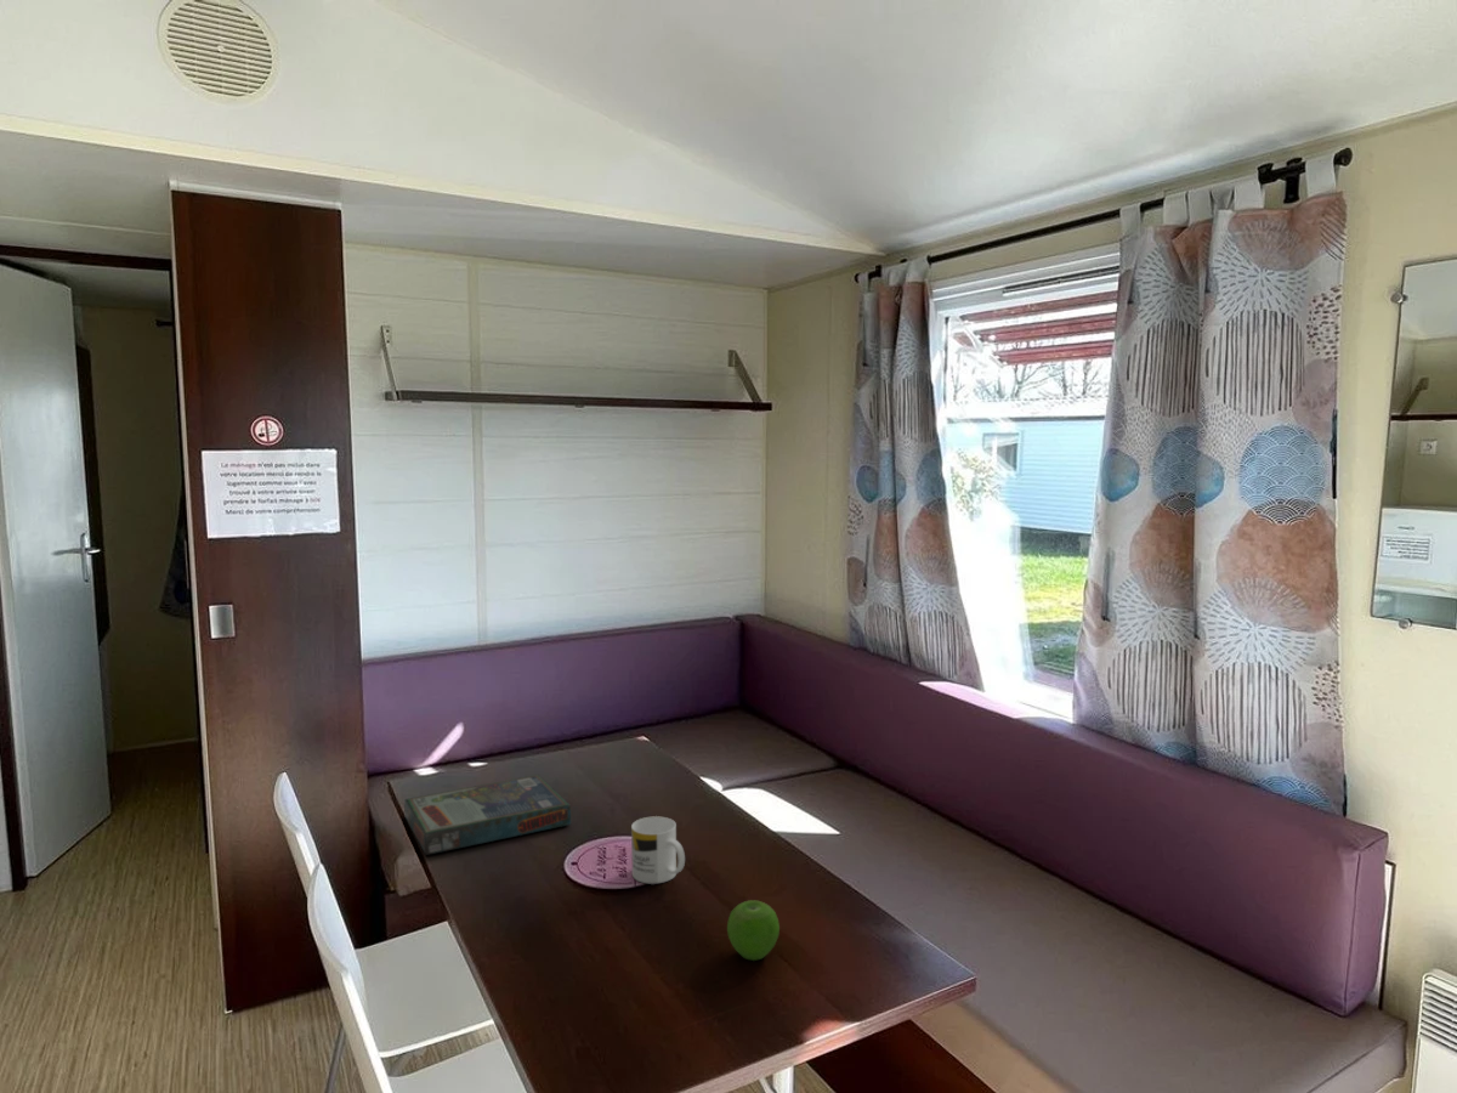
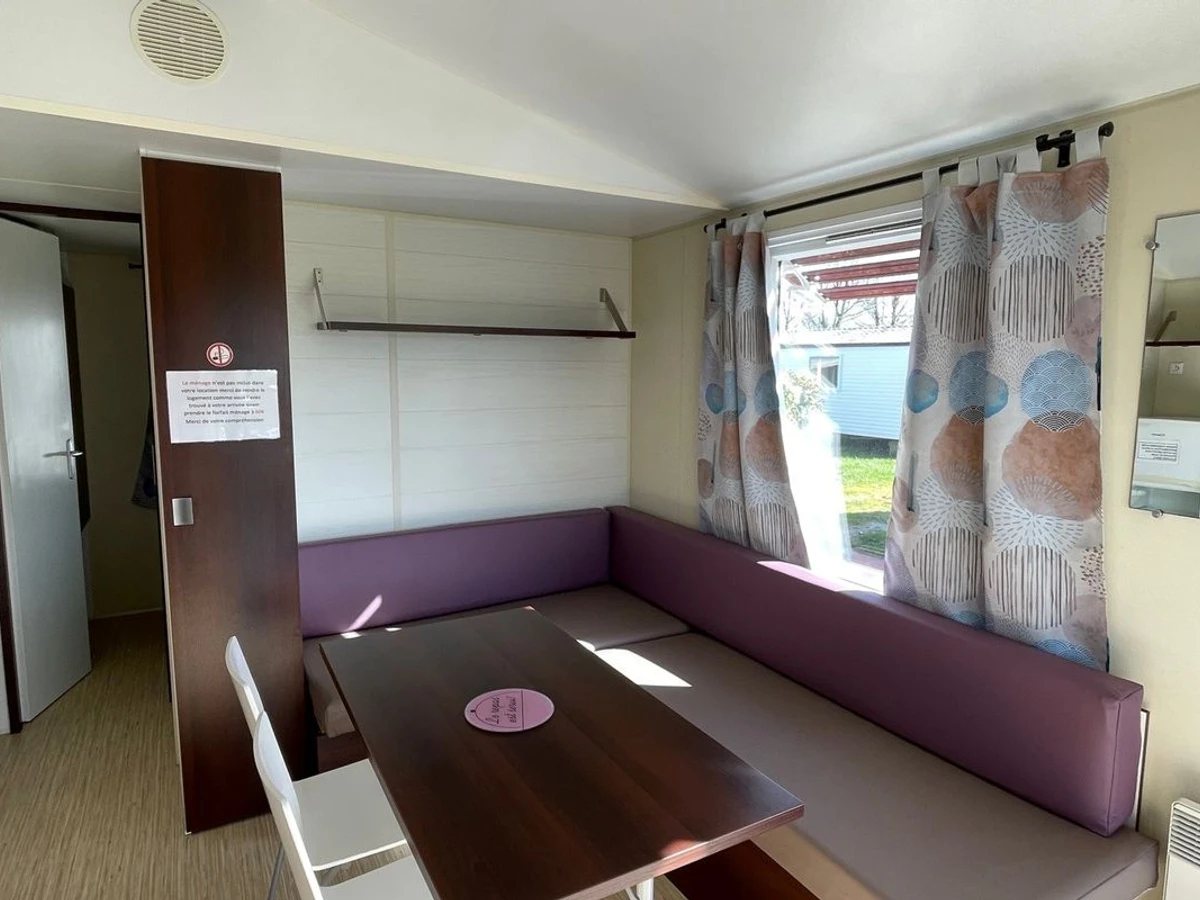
- mug (659, 851)
- fruit (753, 930)
- board game (487, 811)
